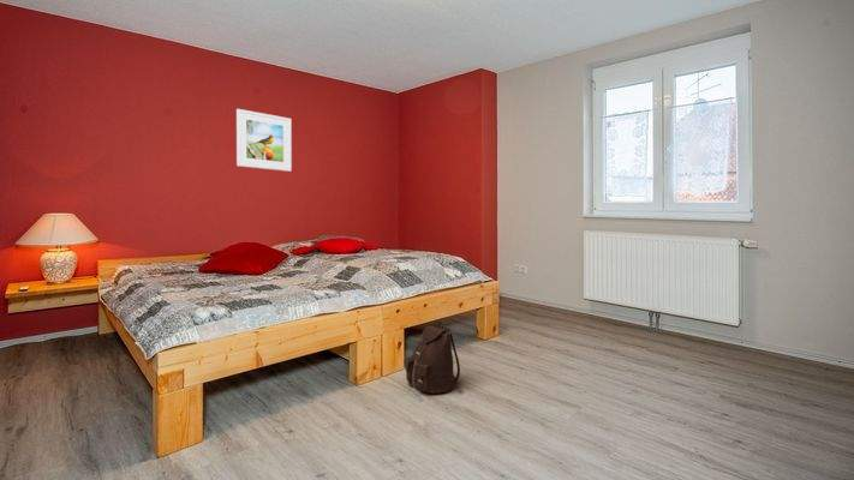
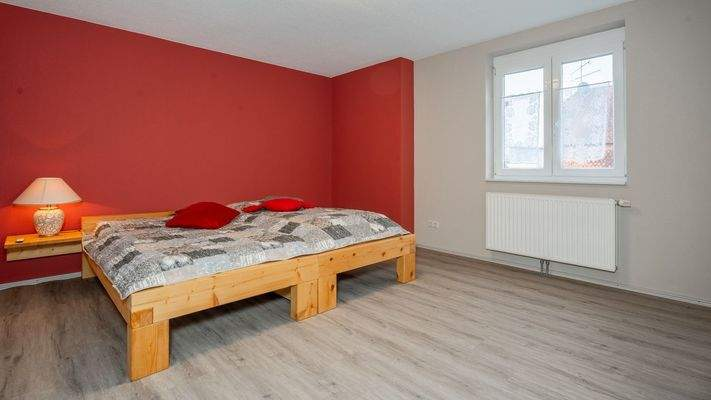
- backpack (432, 353)
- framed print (264, 140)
